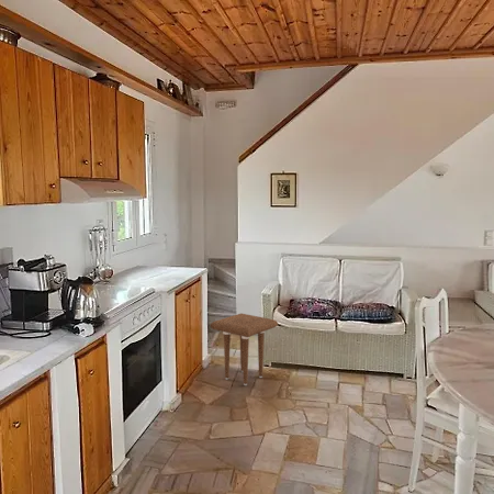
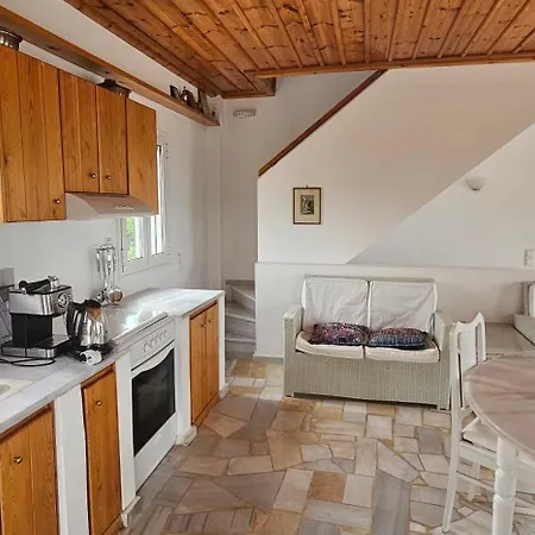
- side table (244, 349)
